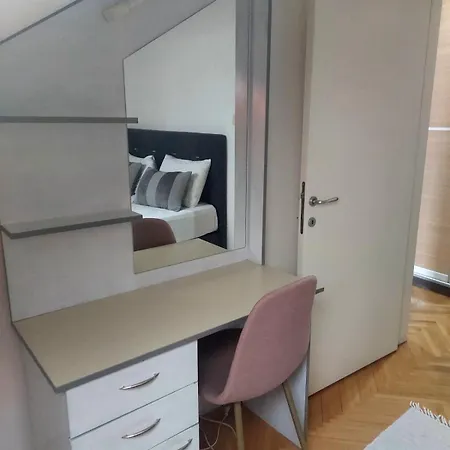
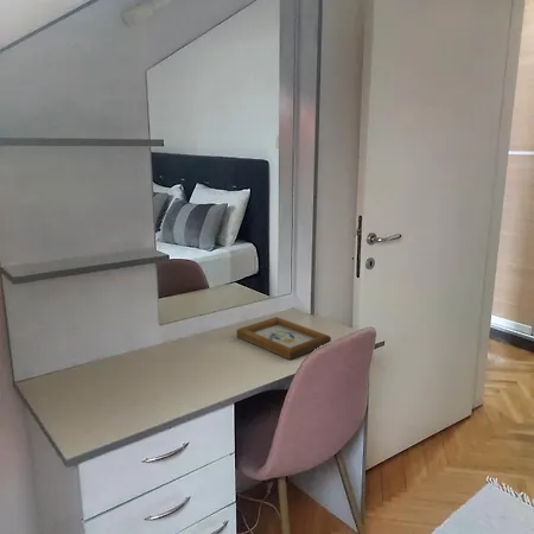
+ picture frame (282, 336)
